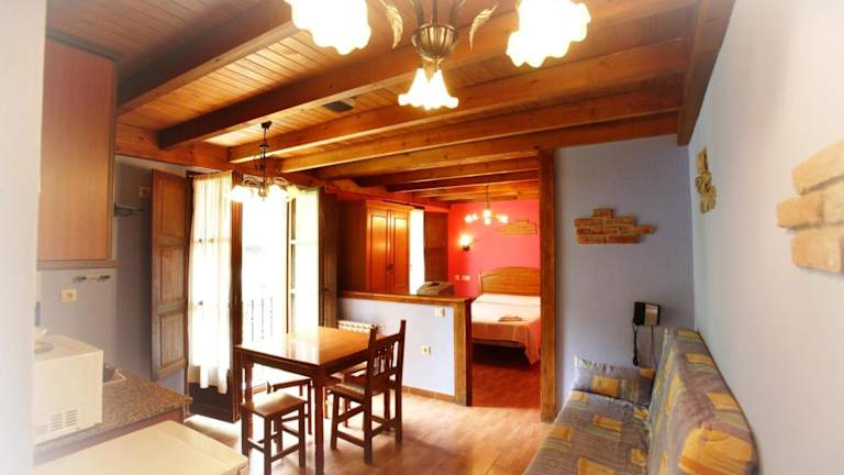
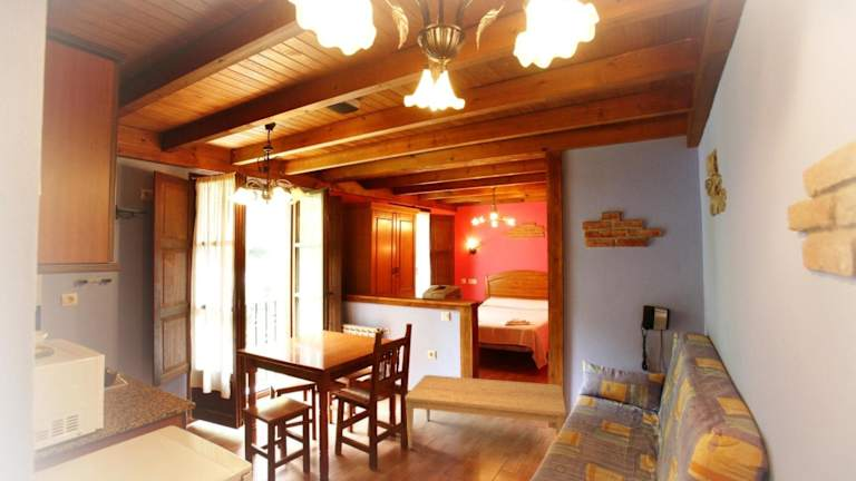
+ coffee table (486, 414)
